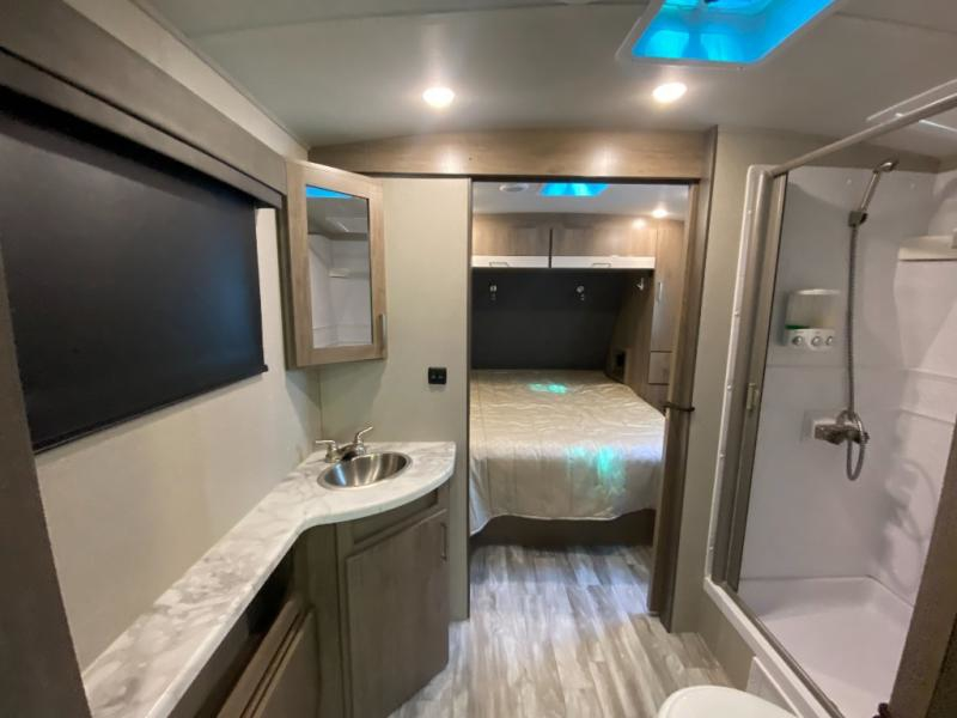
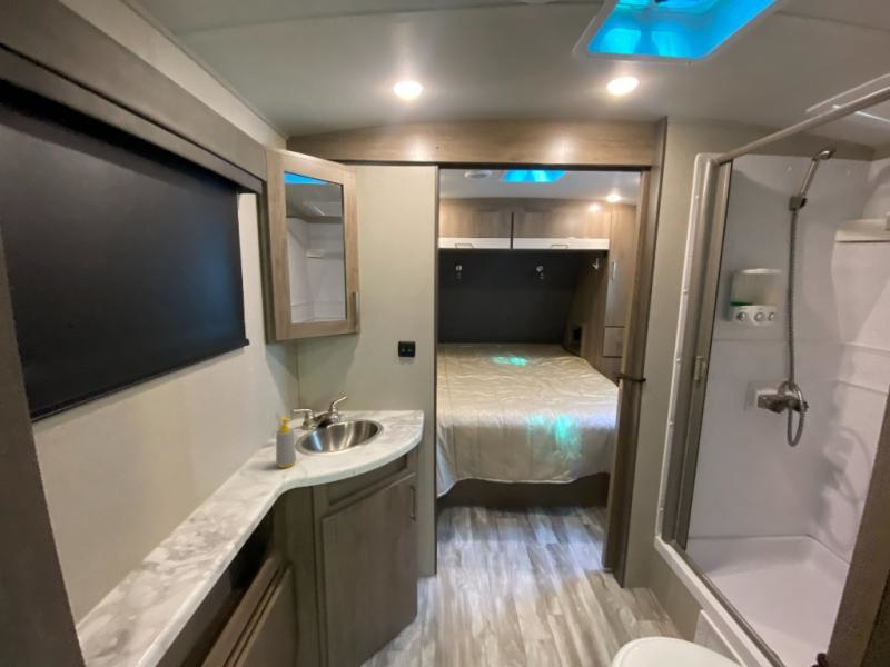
+ soap bottle (285, 441)
